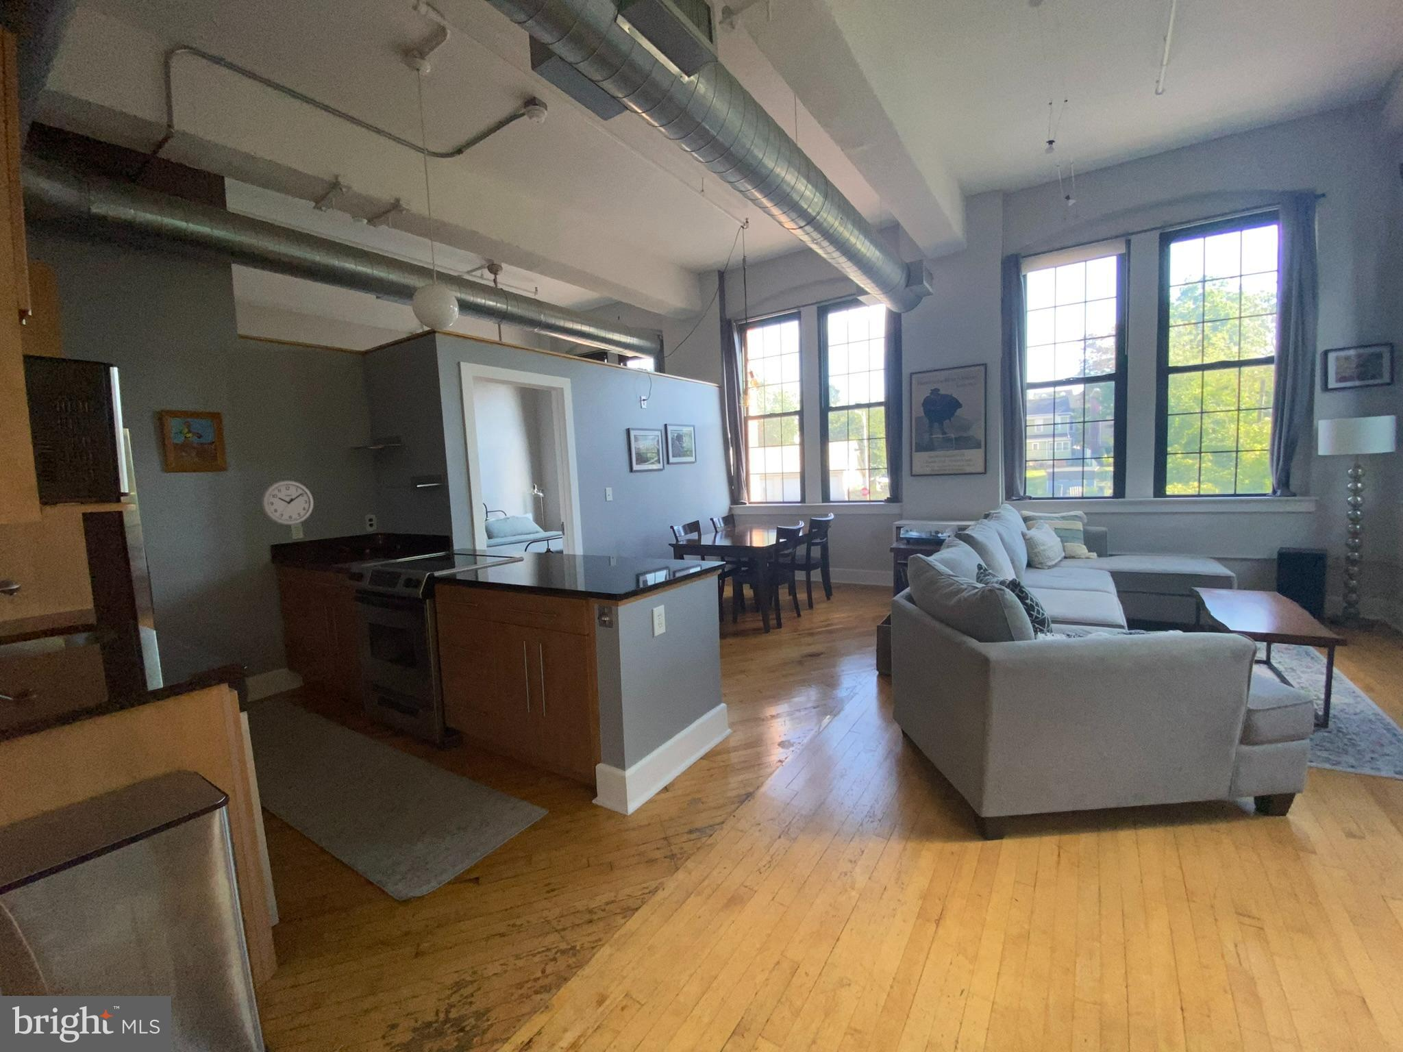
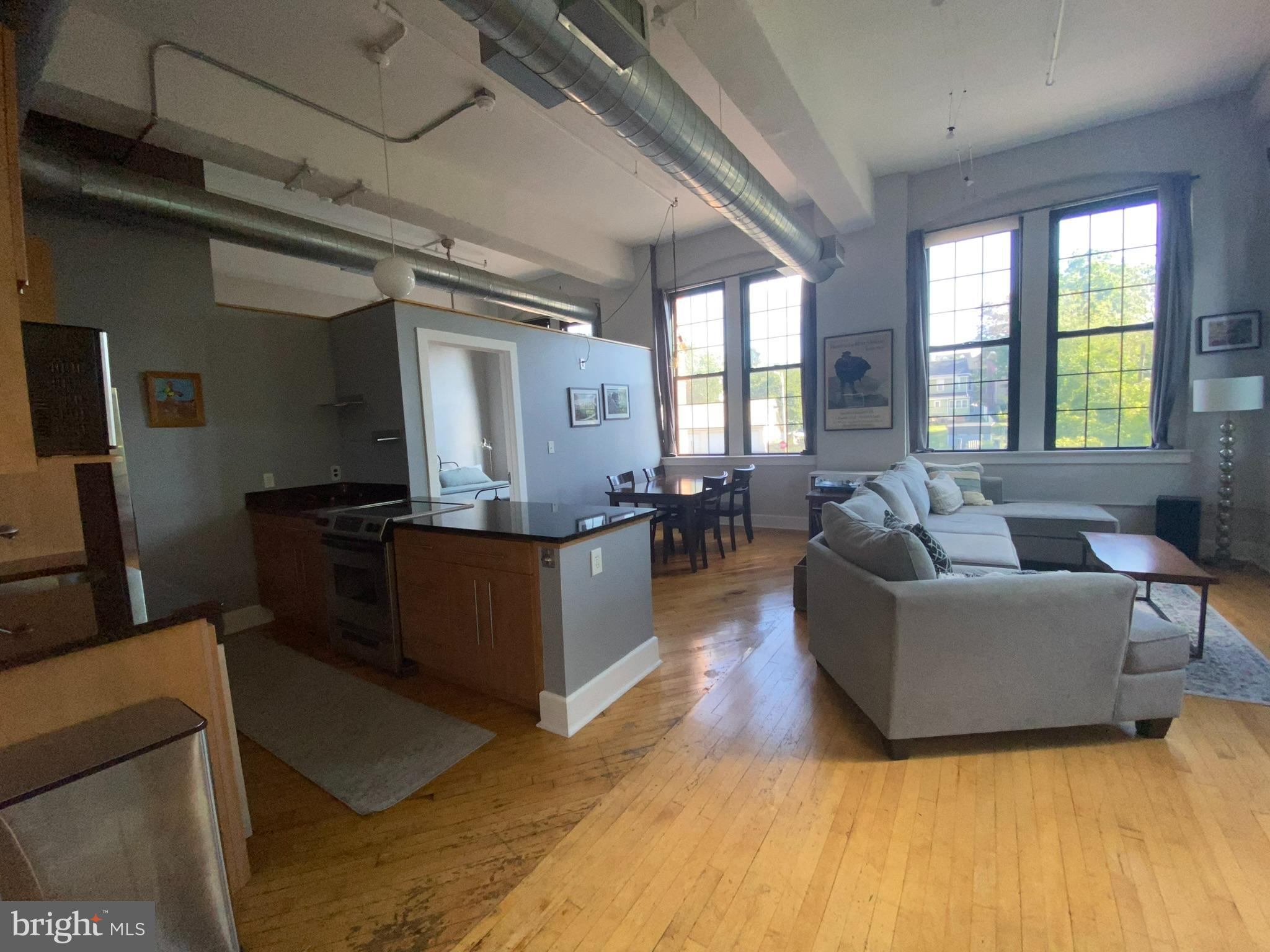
- wall clock (288, 503)
